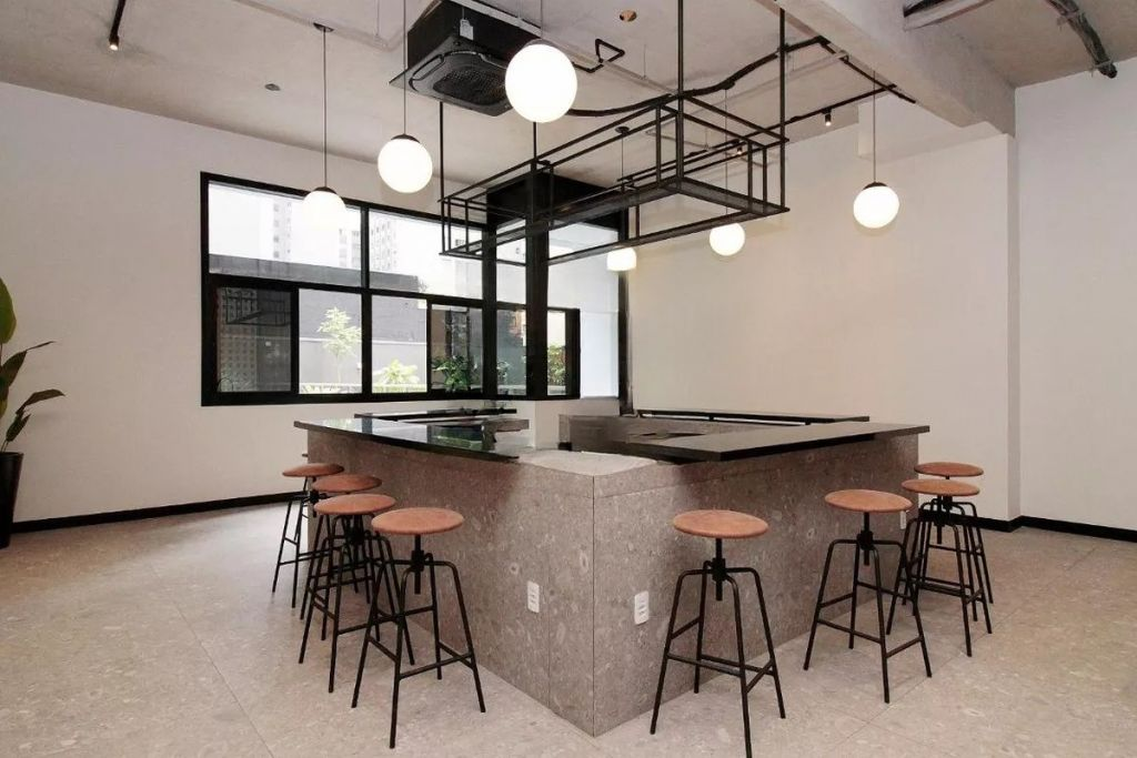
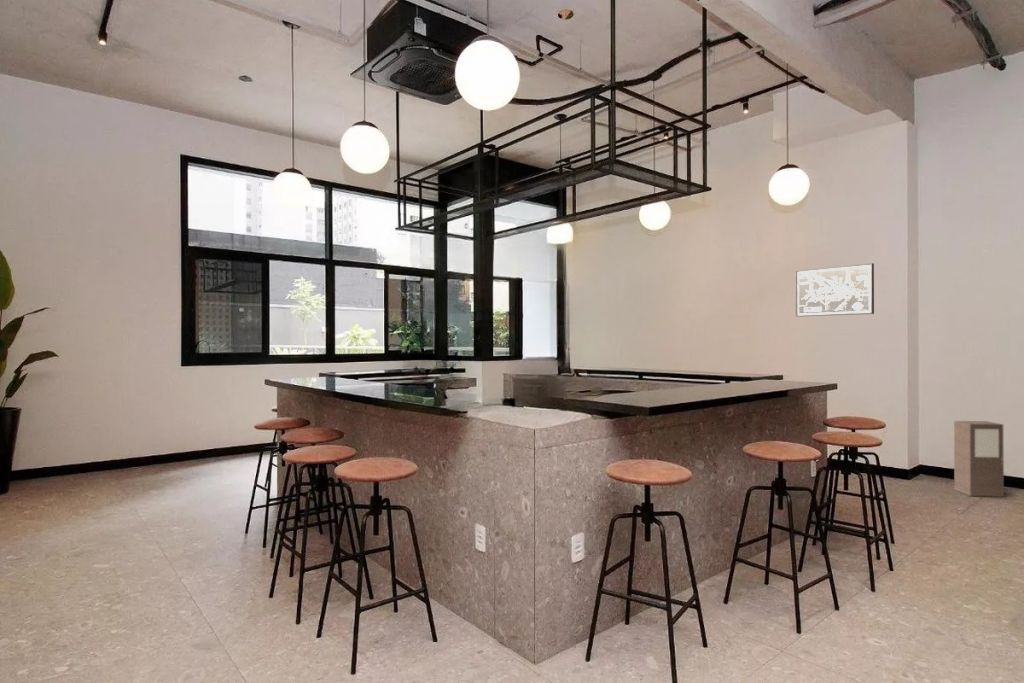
+ cabinet (978, 457)
+ wall art (832, 291)
